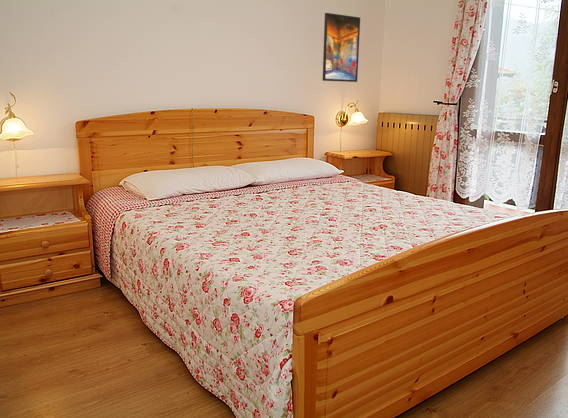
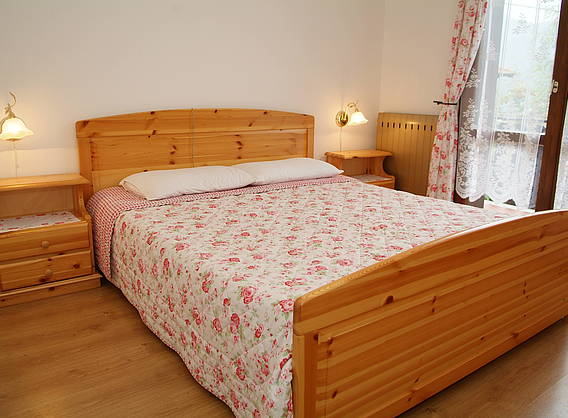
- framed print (341, 48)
